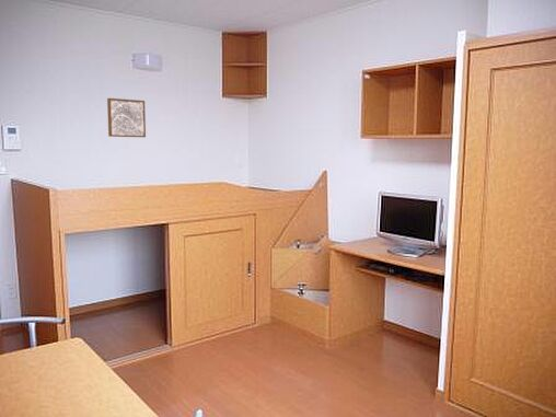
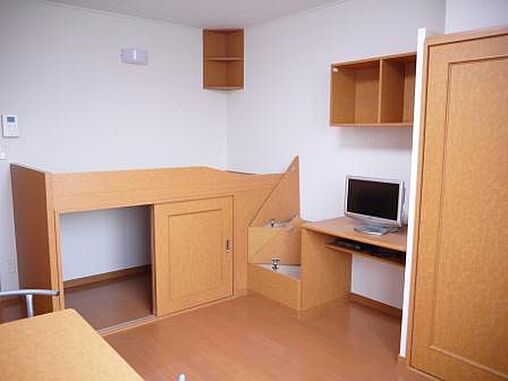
- wall art (127, 118)
